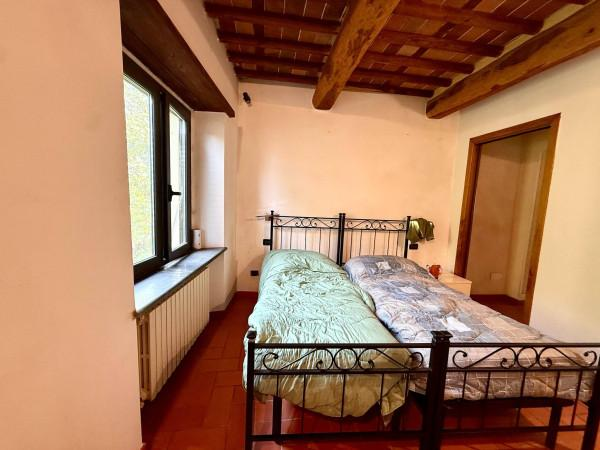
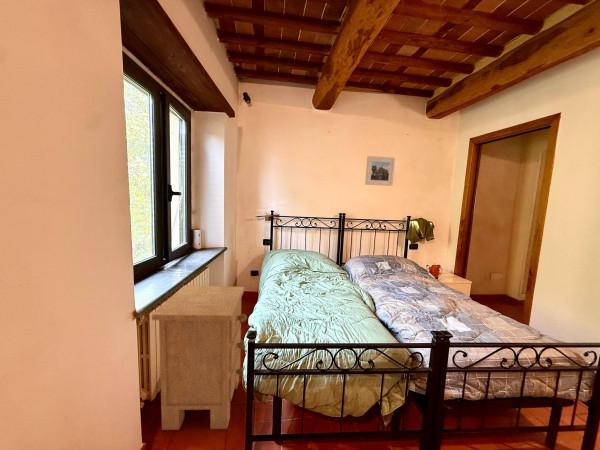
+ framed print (380, 171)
+ nightstand (209, 352)
